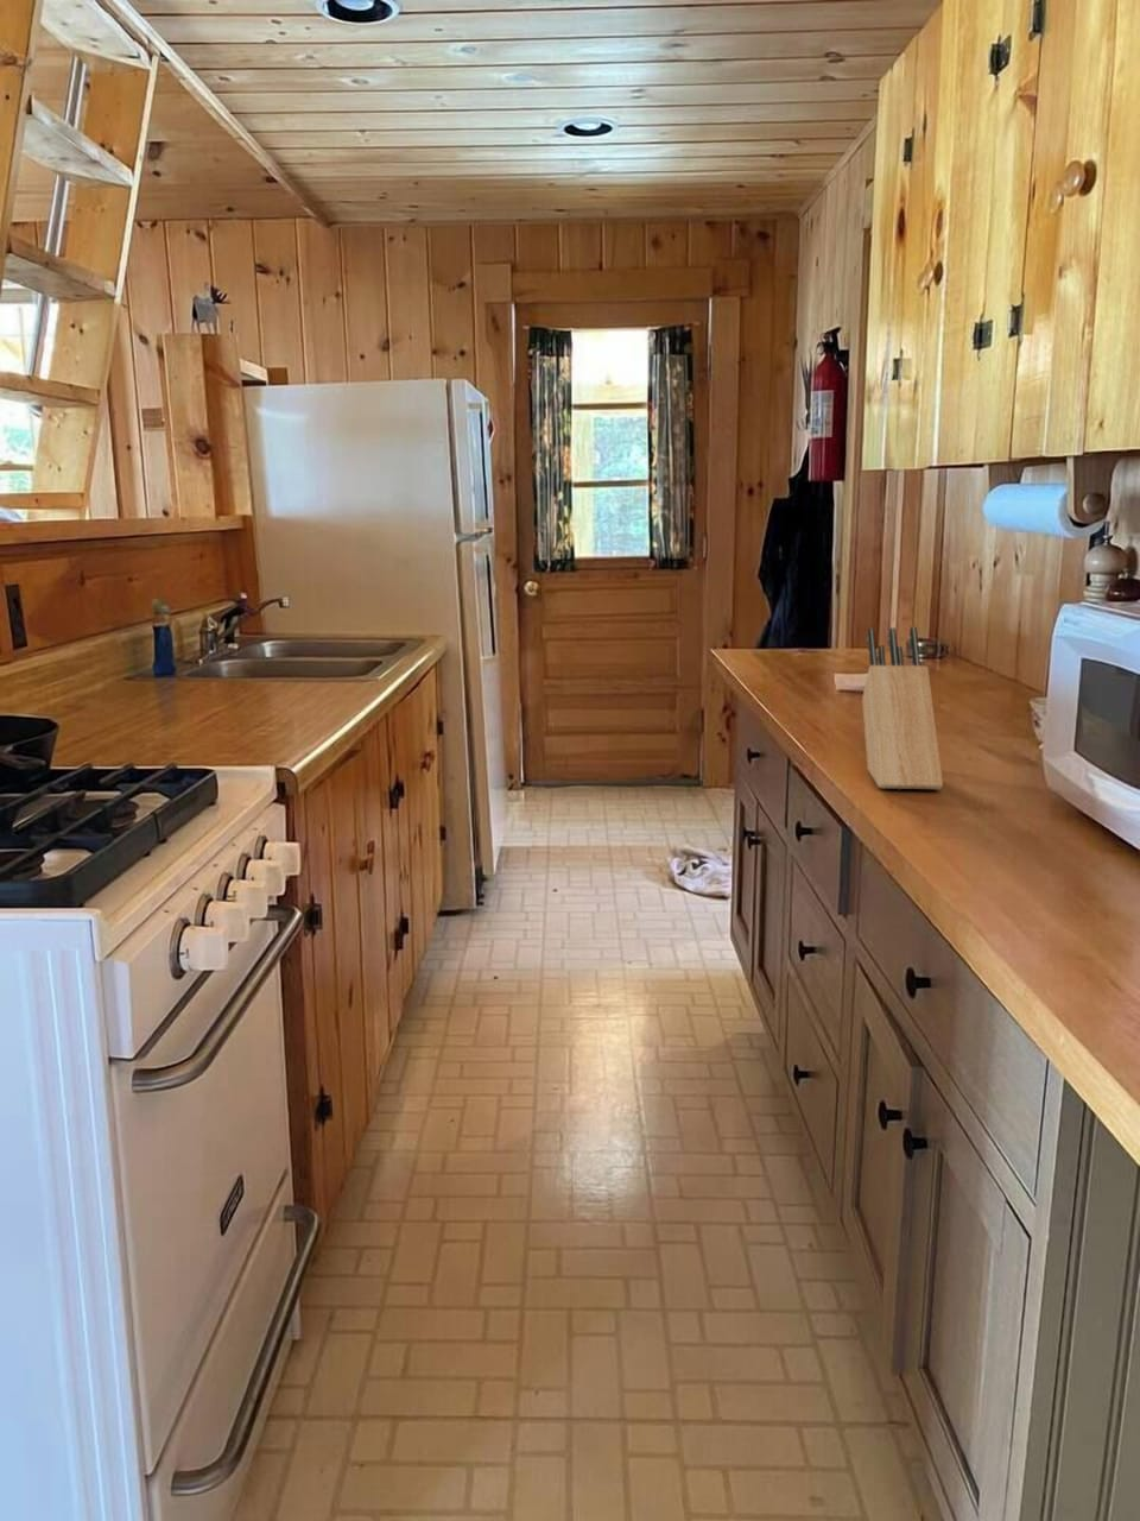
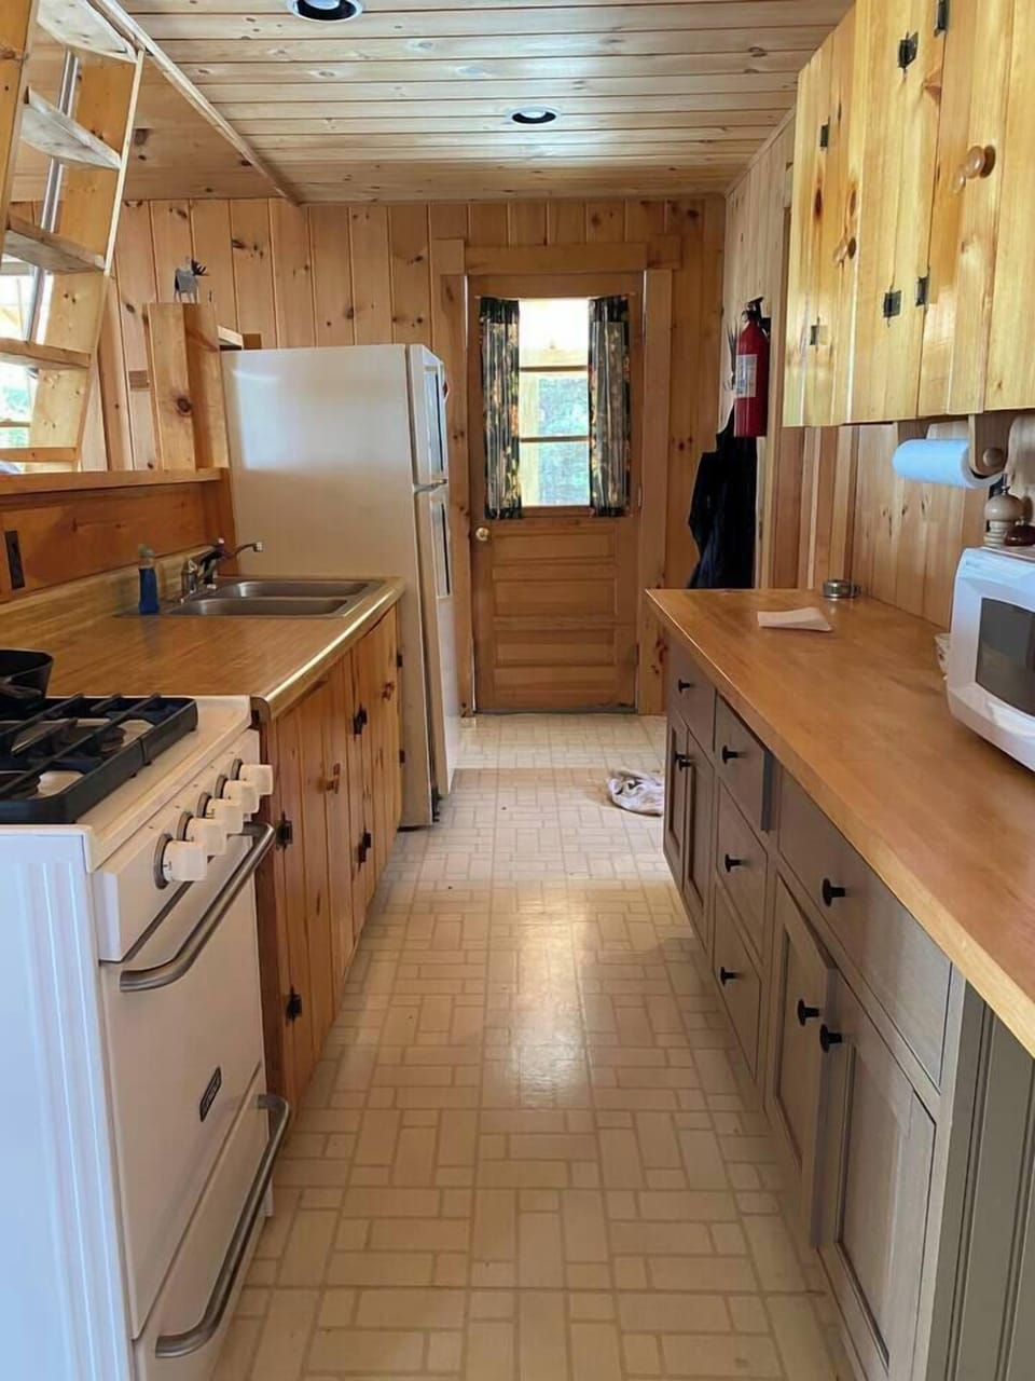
- knife block (899, 702)
